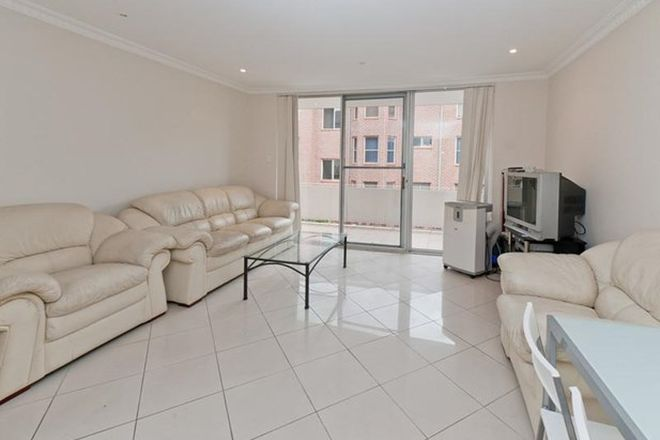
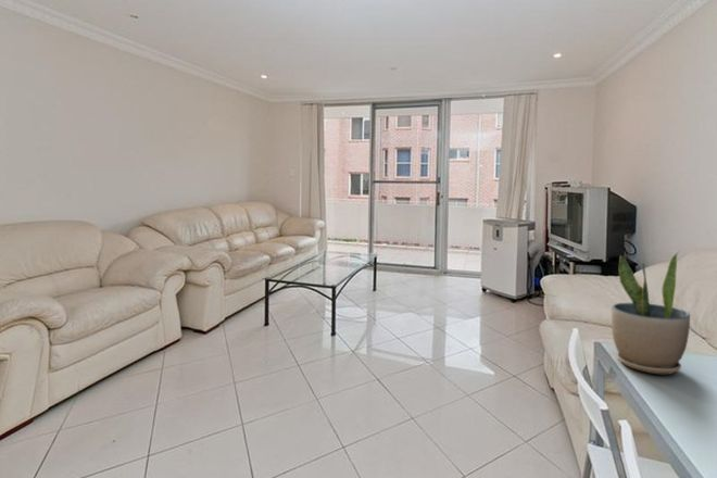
+ potted plant (649, 306)
